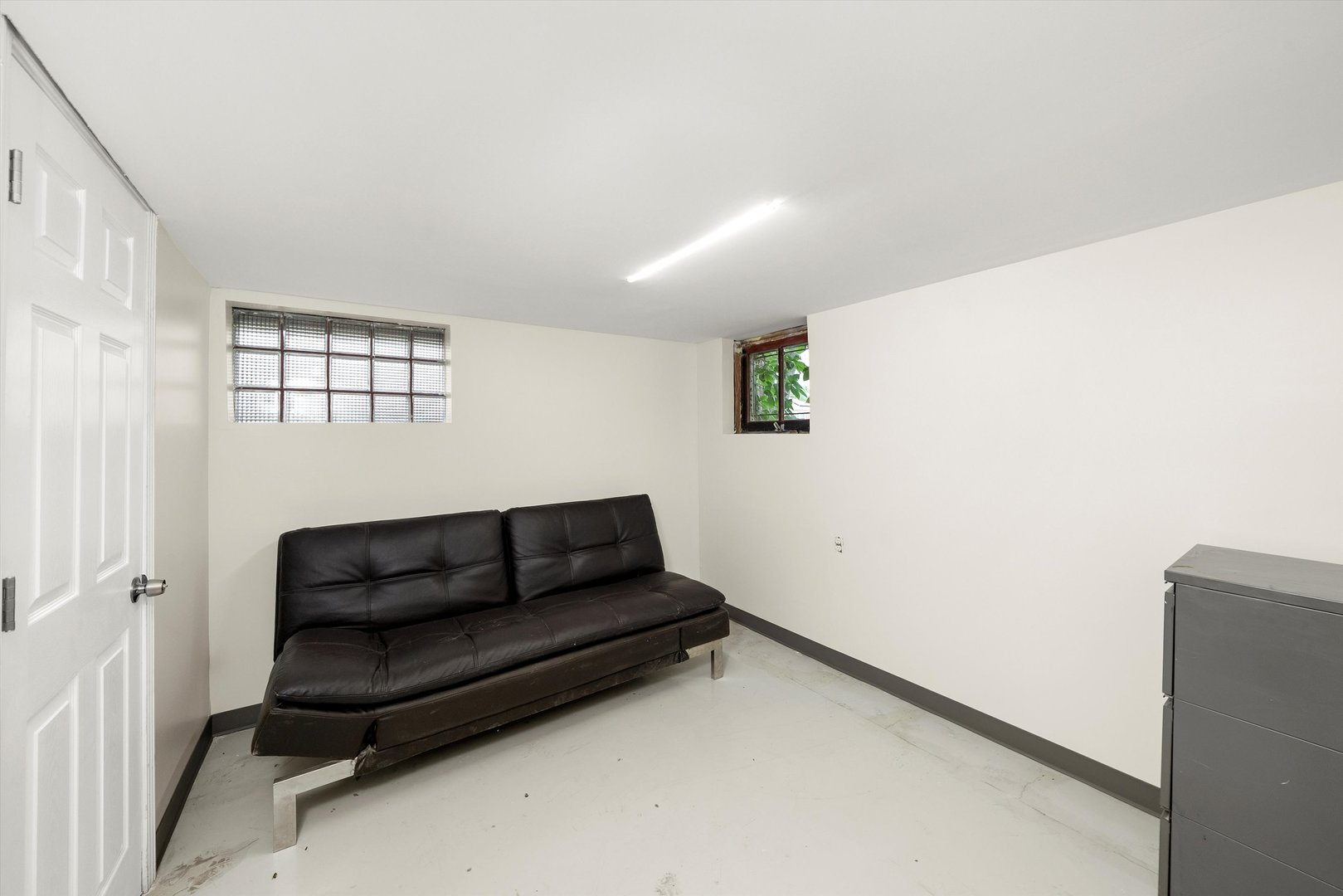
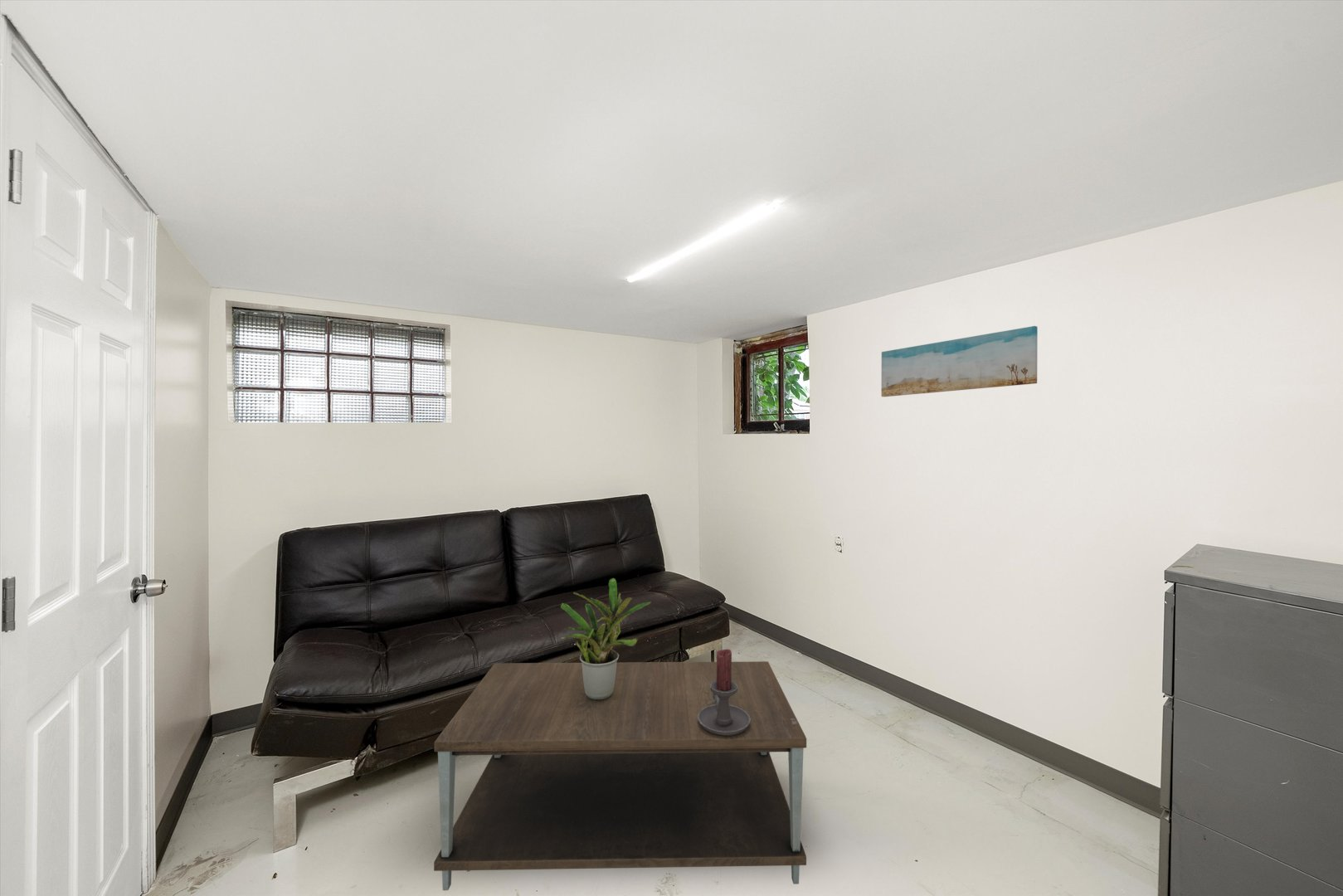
+ coffee table (627, 760)
+ potted plant (606, 639)
+ candle holder (722, 683)
+ wall art (951, 366)
